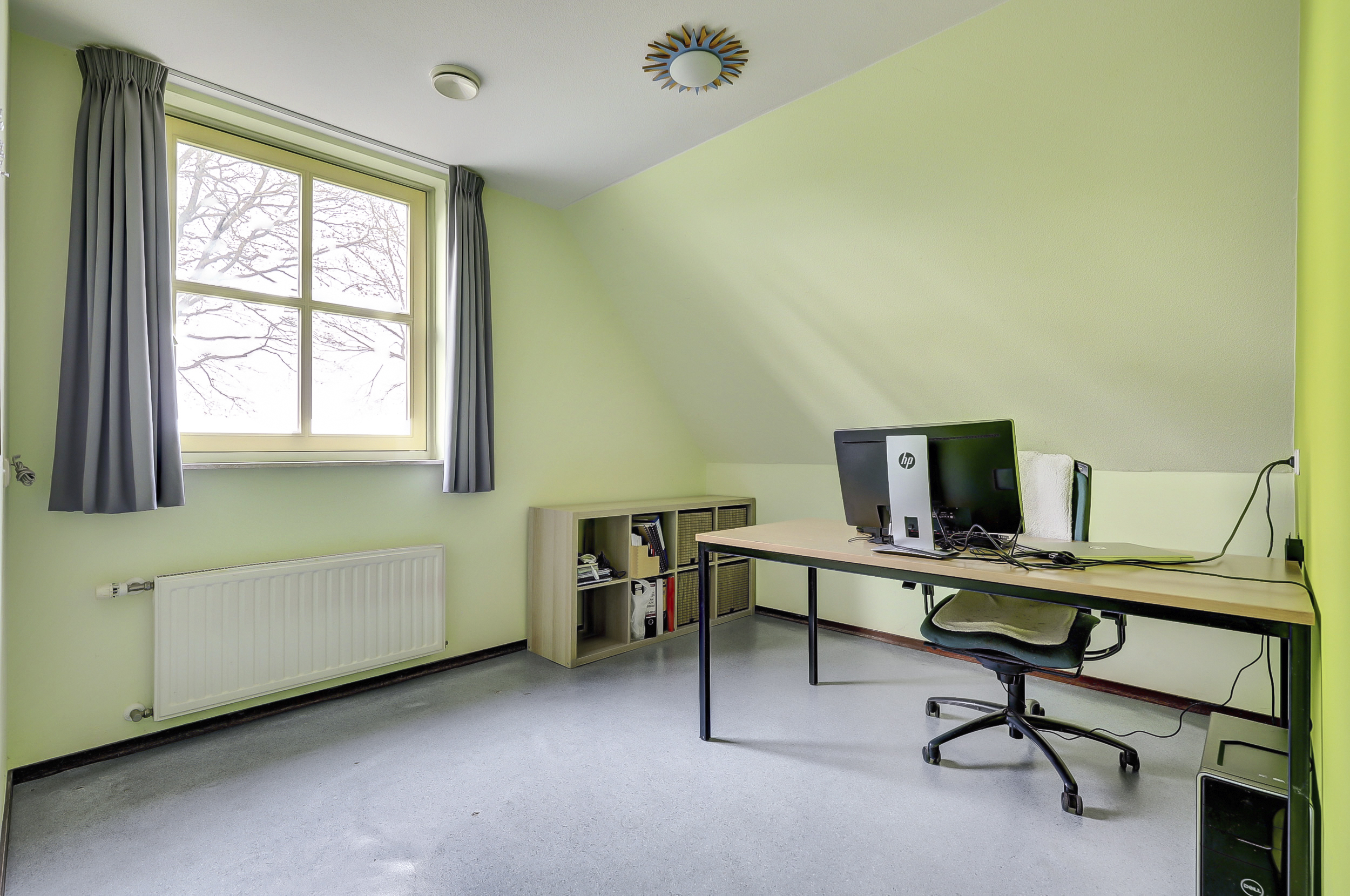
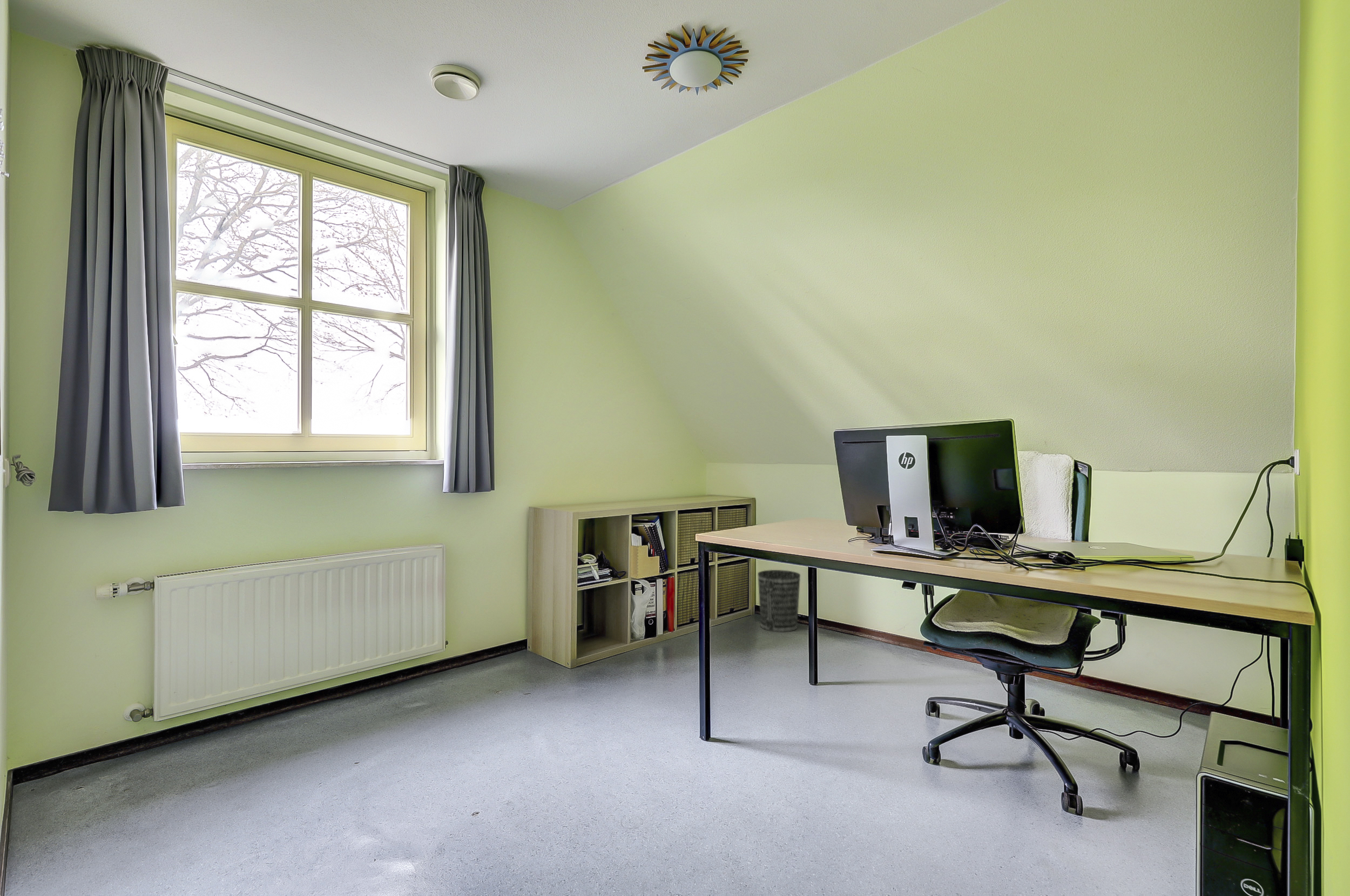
+ wastebasket (779, 600)
